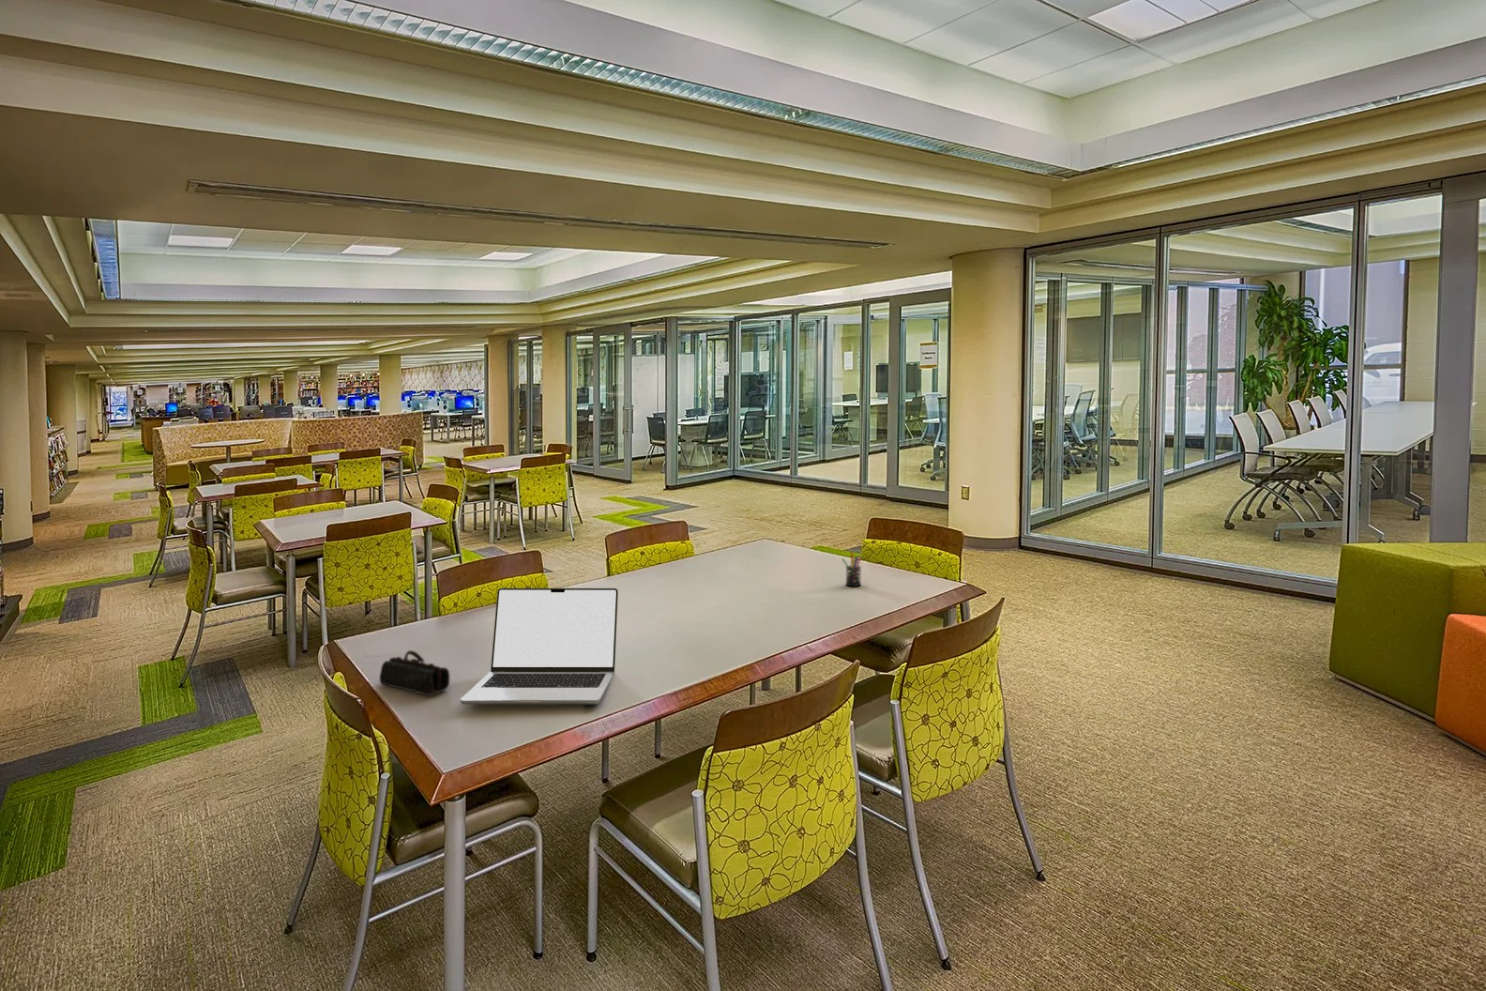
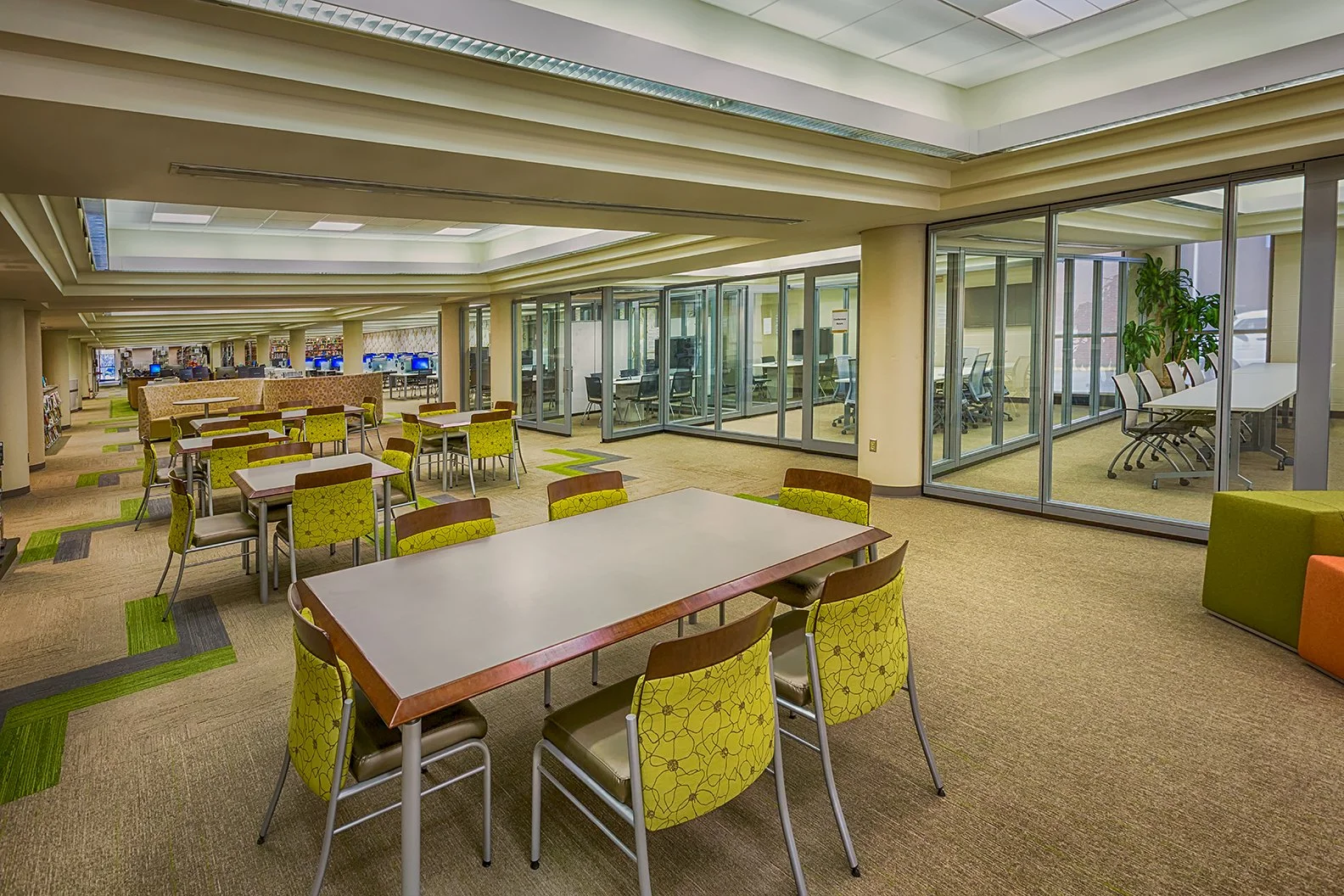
- pen holder (851, 568)
- pencil case (414, 668)
- laptop (544, 641)
